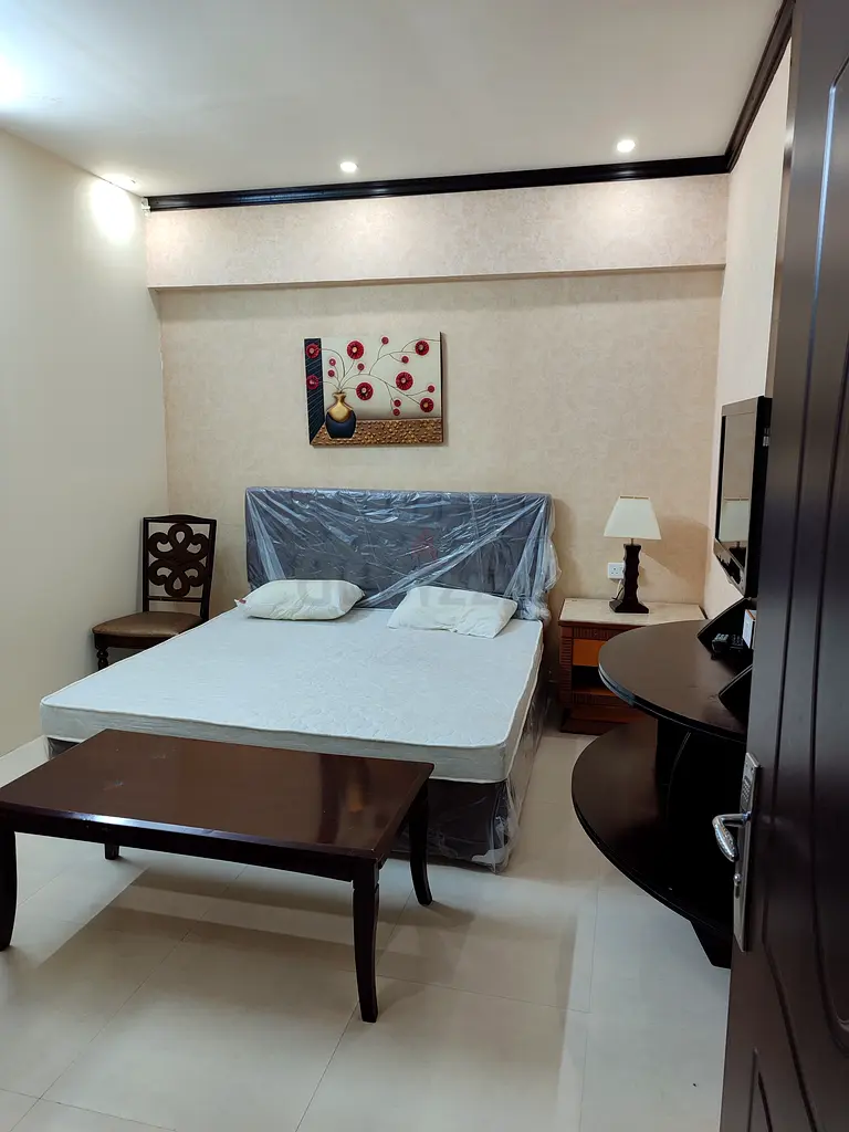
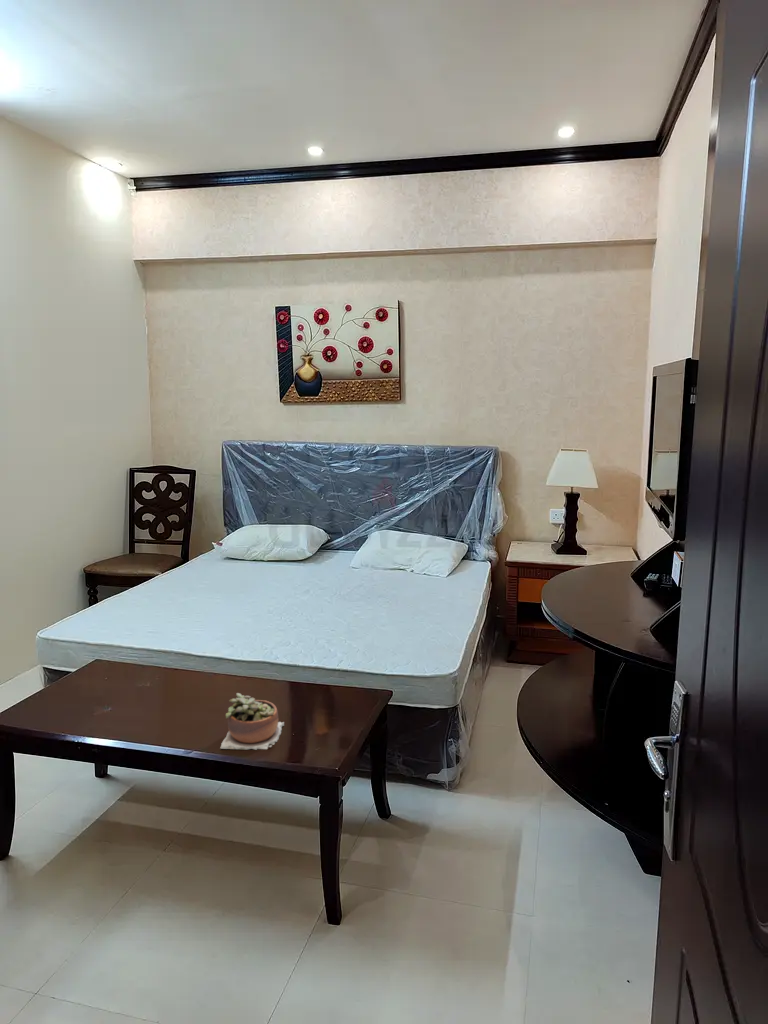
+ succulent plant (252, 715)
